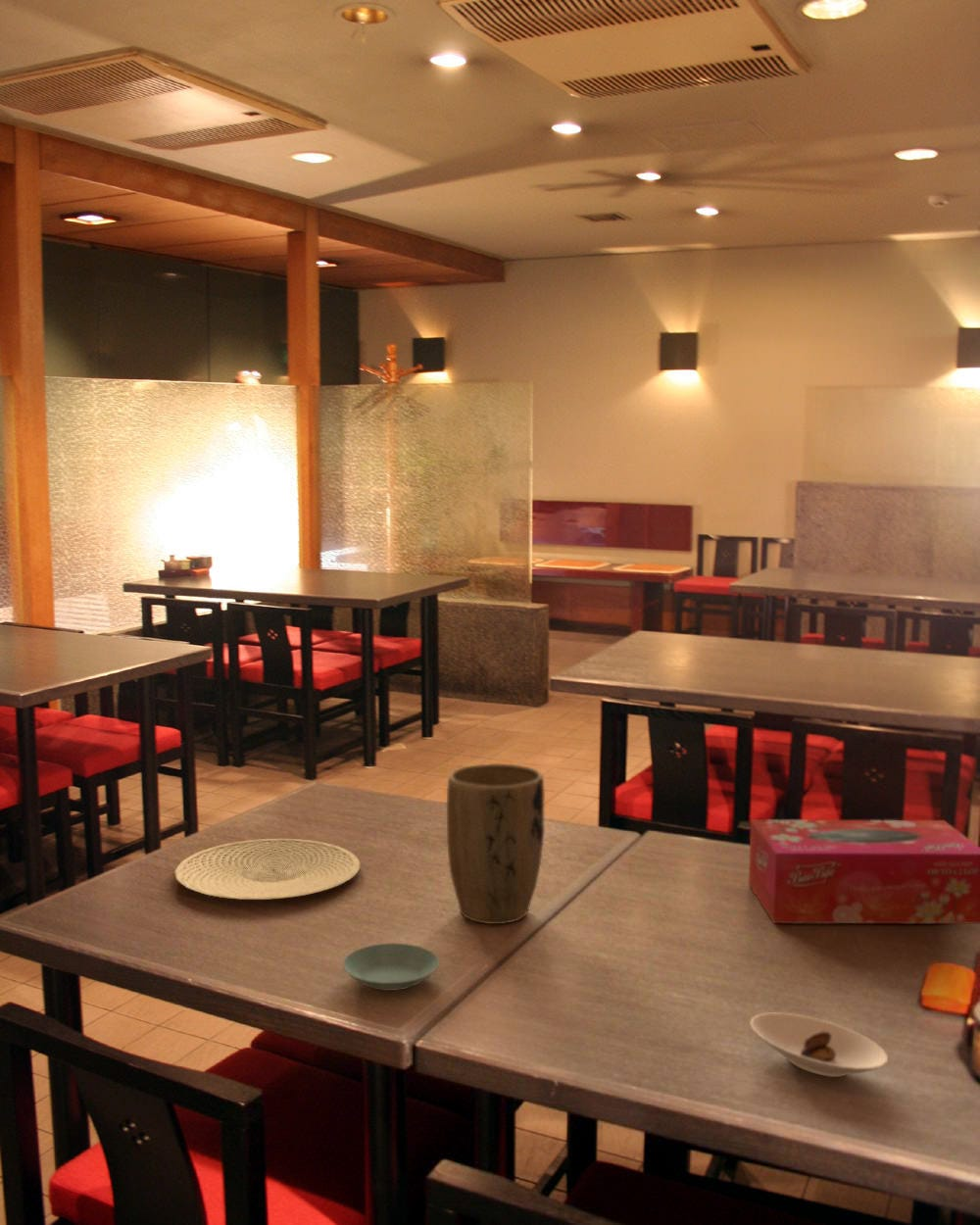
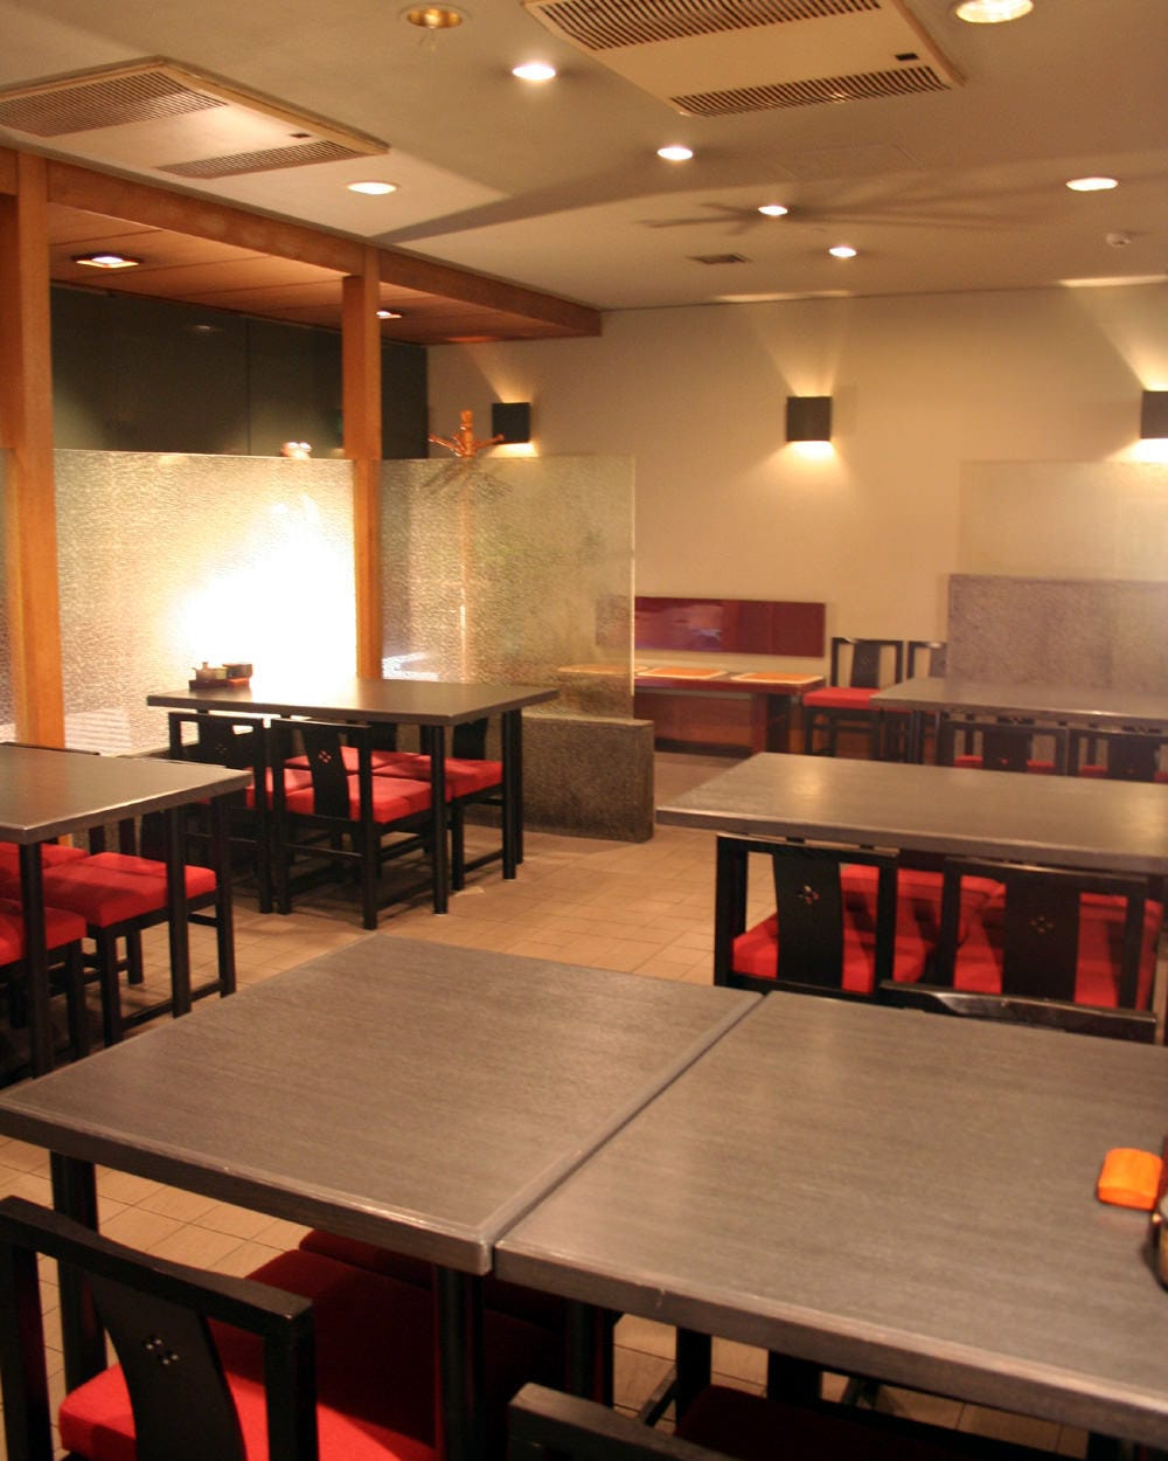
- saucer (391, 970)
- plate (269, 869)
- plant pot (495, 843)
- saucer (816, 1048)
- tissue box (862, 869)
